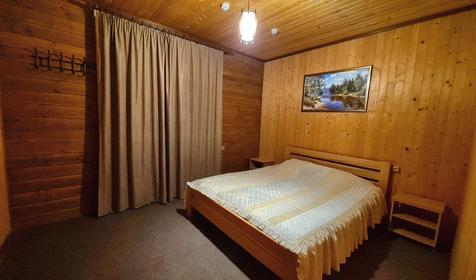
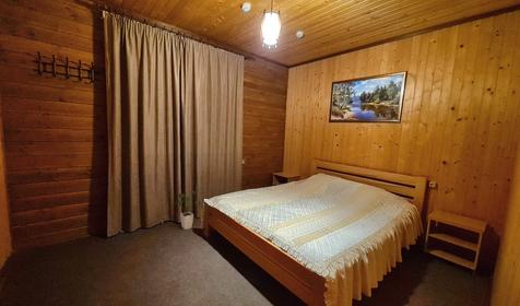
+ house plant (189, 210)
